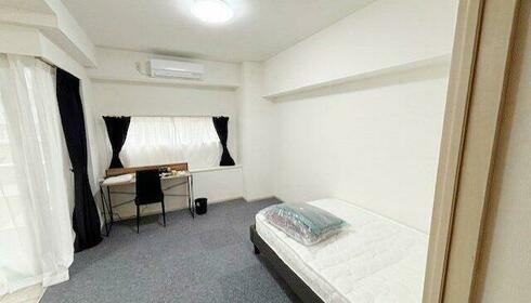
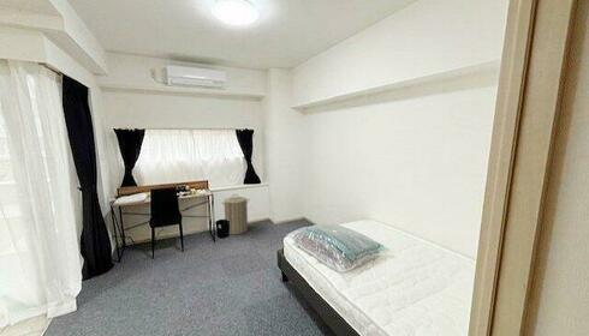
+ laundry hamper (236, 212)
